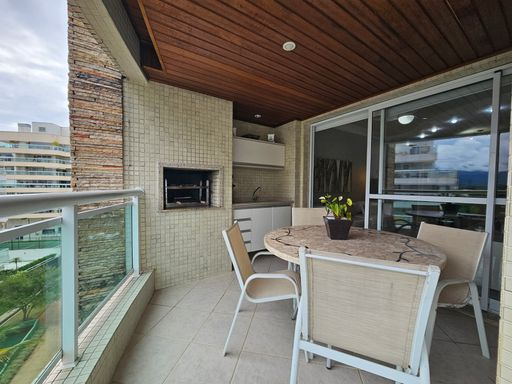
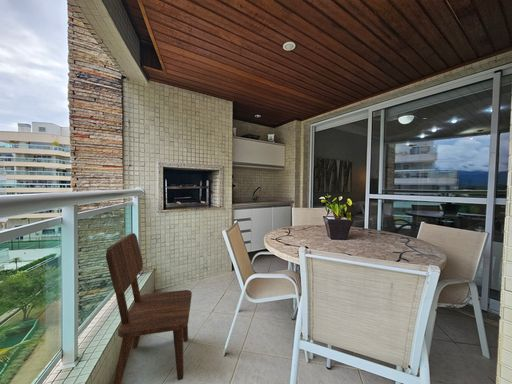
+ dining chair (156, 299)
